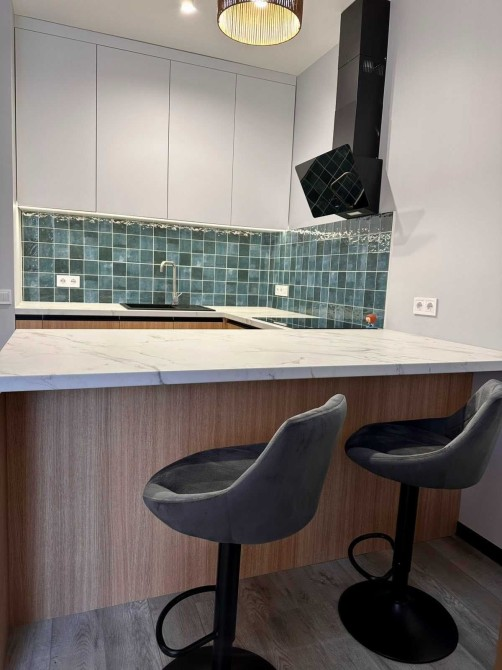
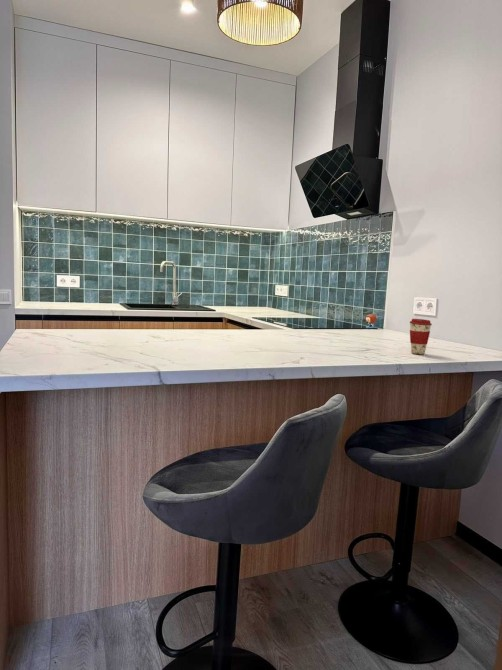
+ coffee cup (419, 336)
